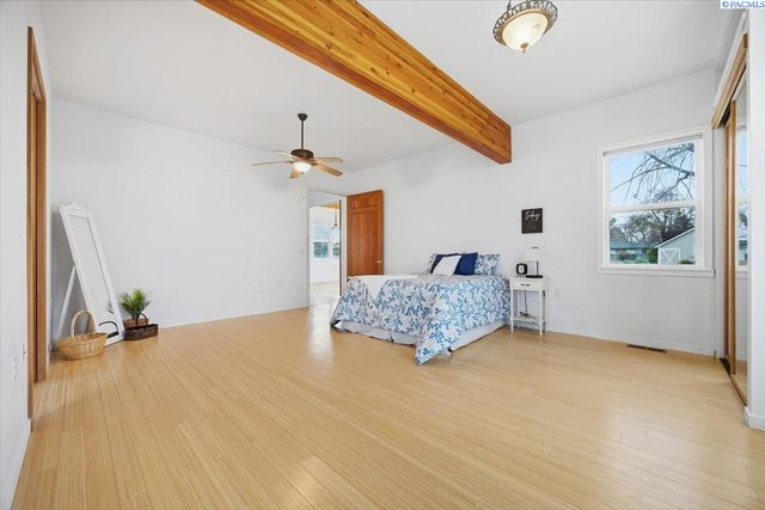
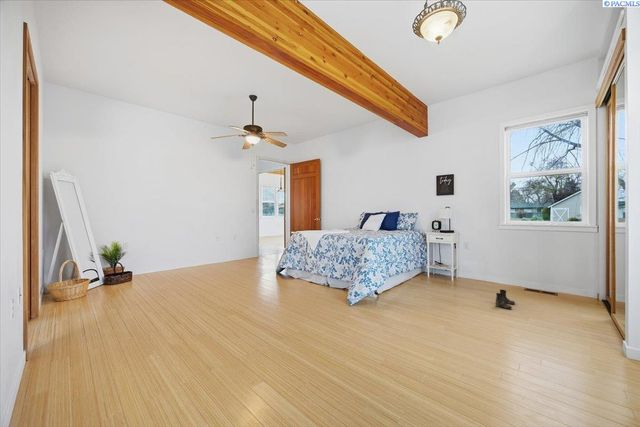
+ boots (505, 298)
